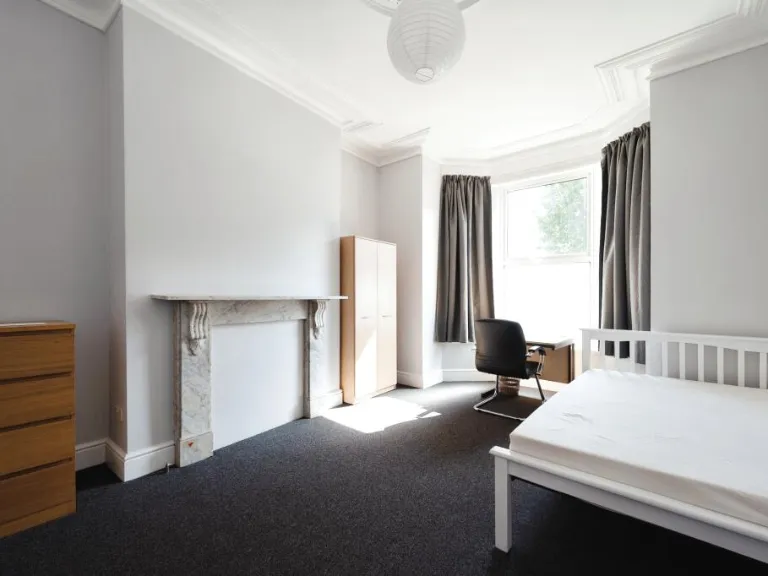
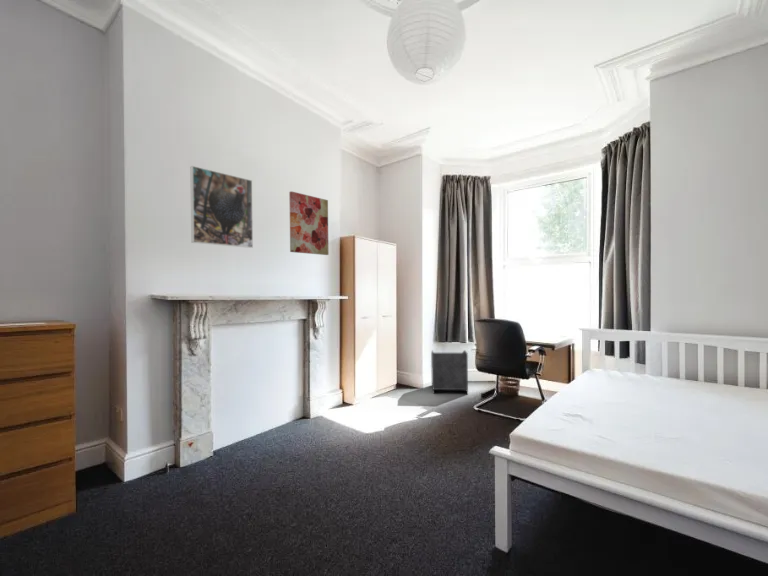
+ wall art (309, 224)
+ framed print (223, 209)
+ waste basket (448, 369)
